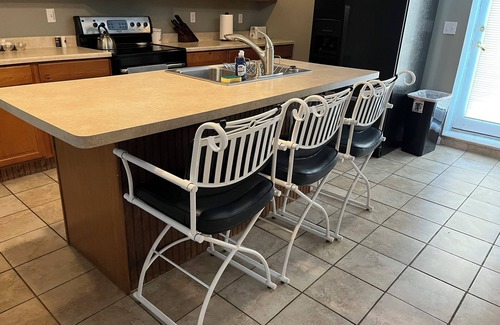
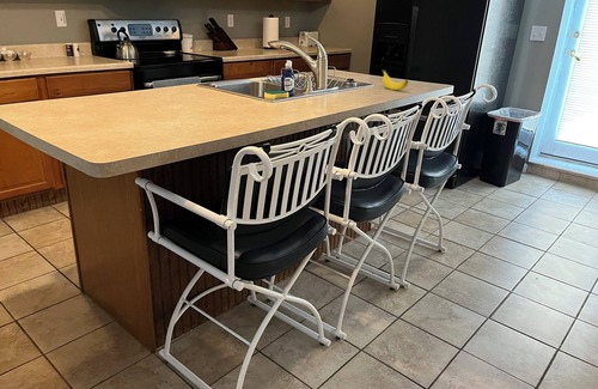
+ banana (392, 81)
